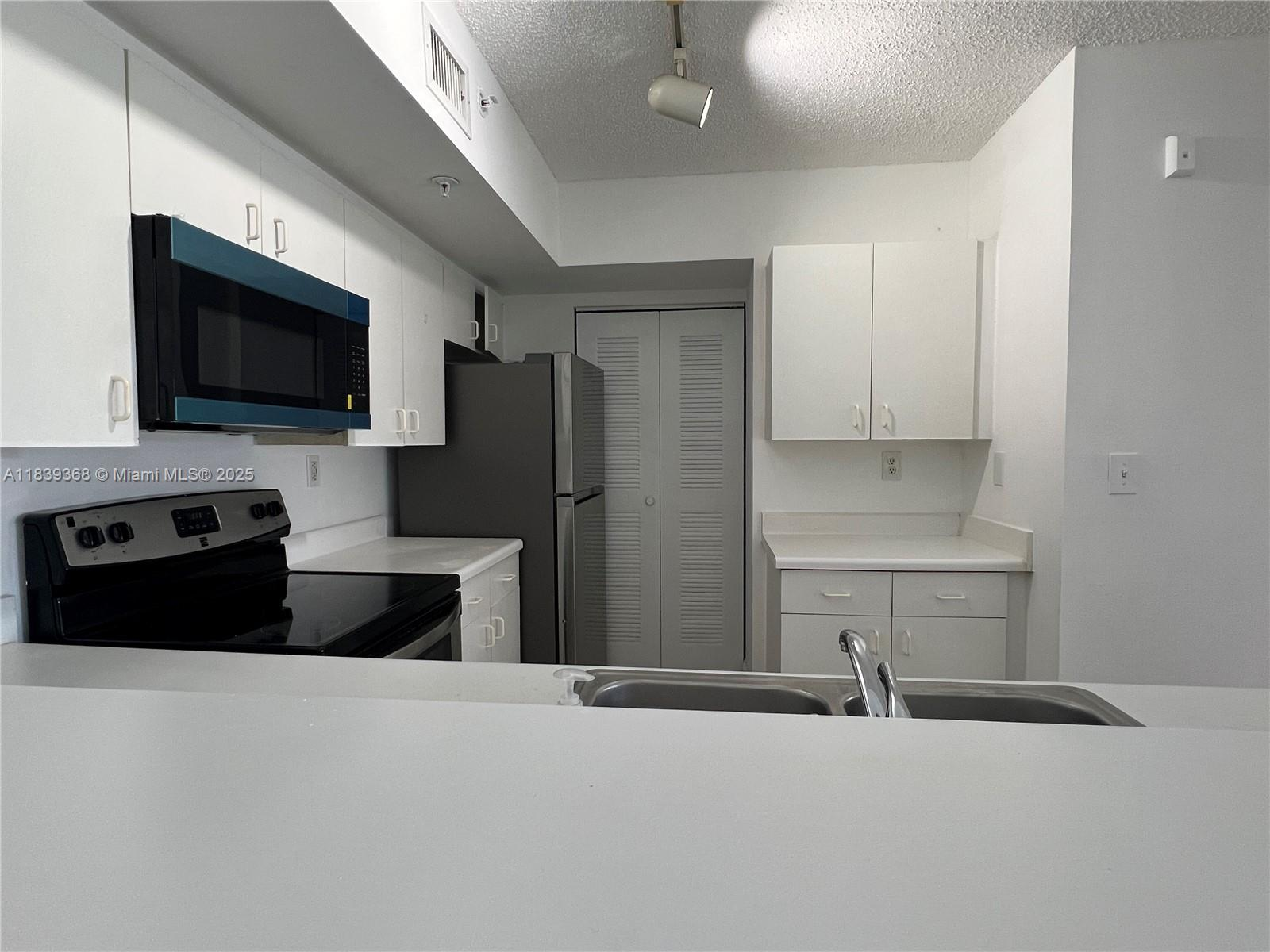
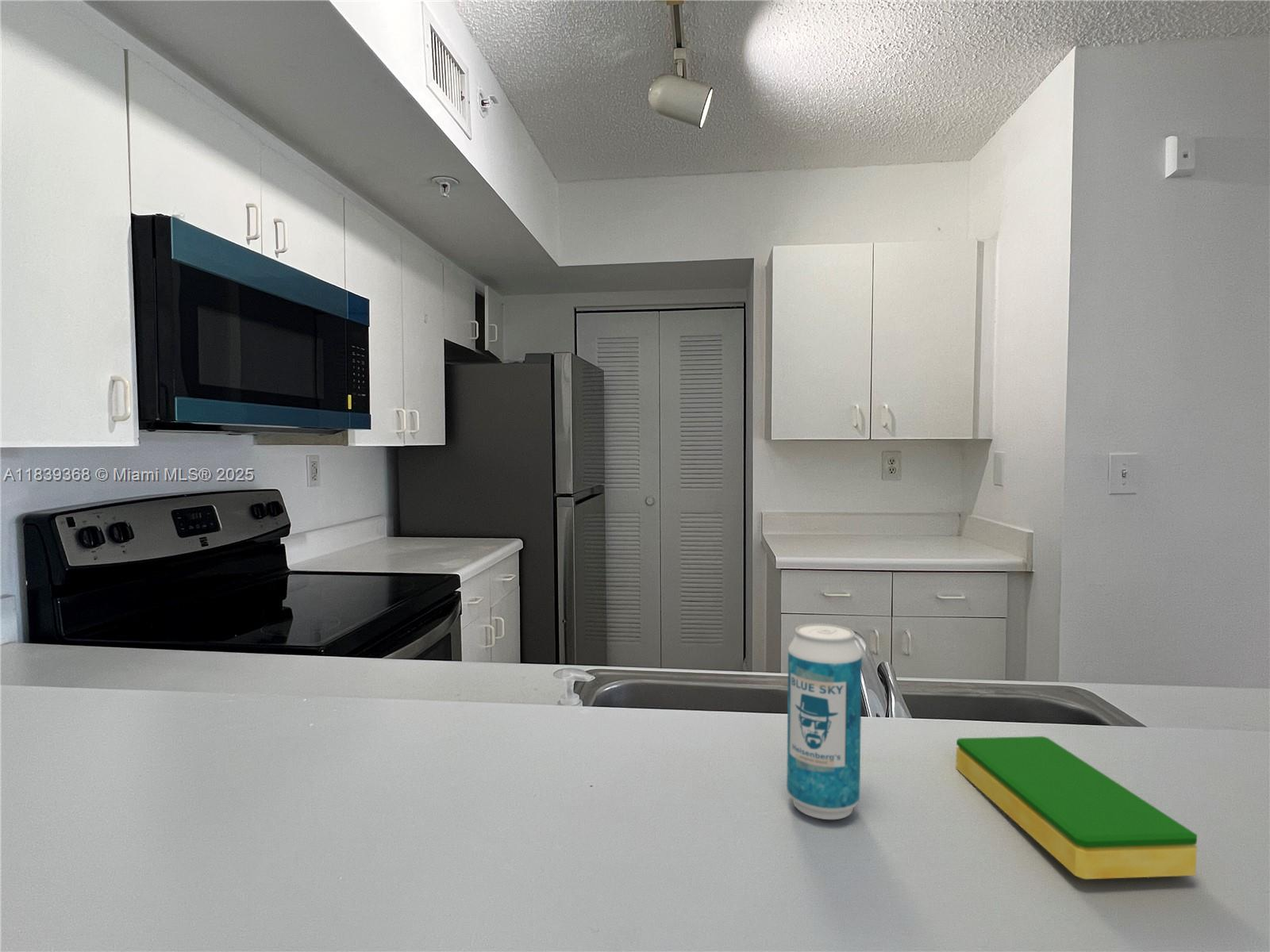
+ dish sponge (1060, 797)
+ beverage can (823, 718)
